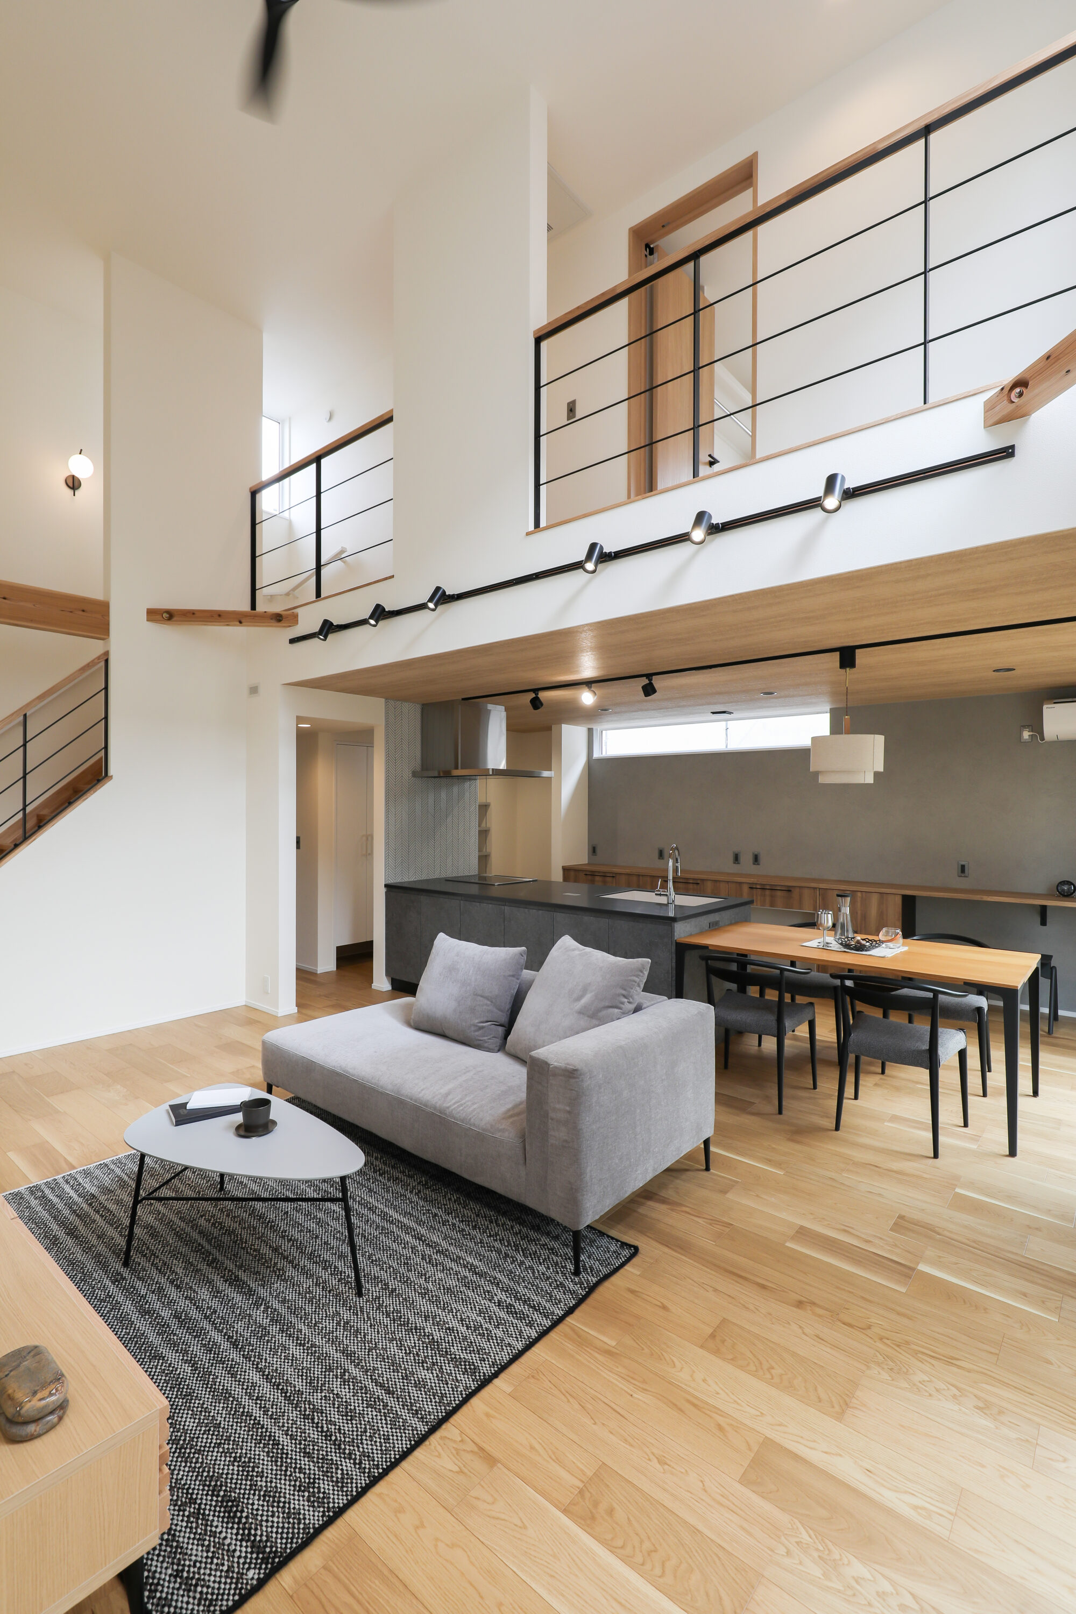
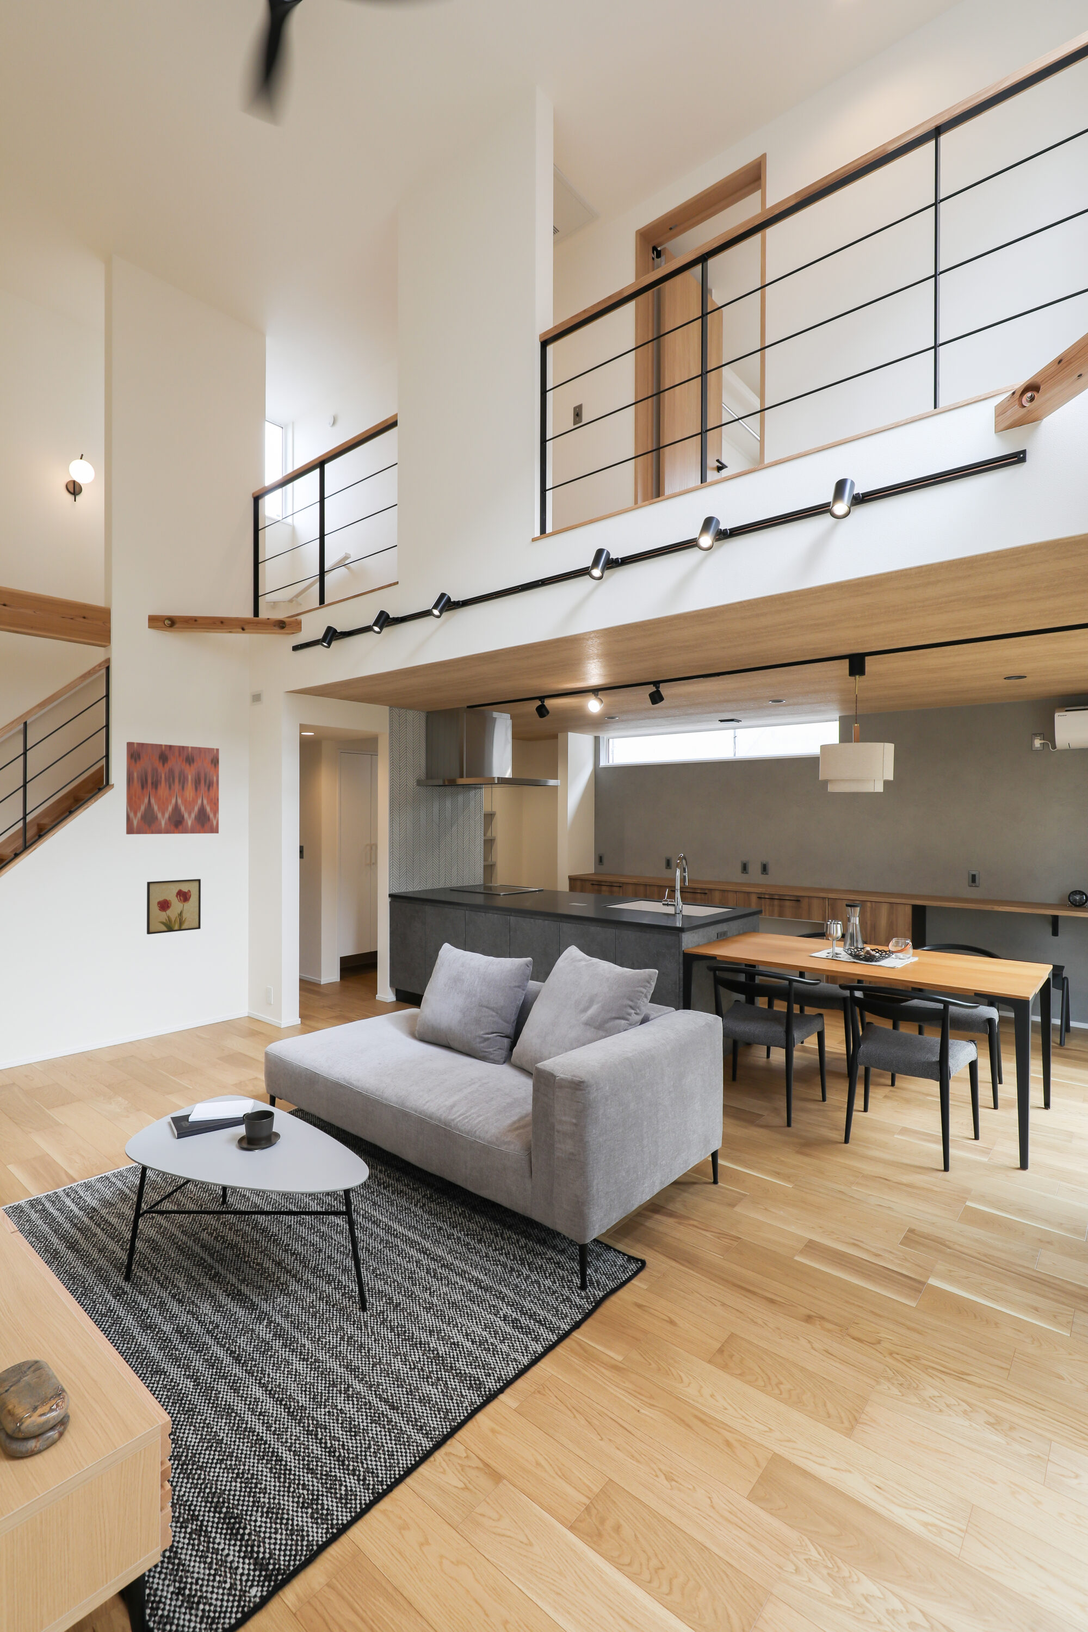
+ wall art (174, 789)
+ wall art (174, 906)
